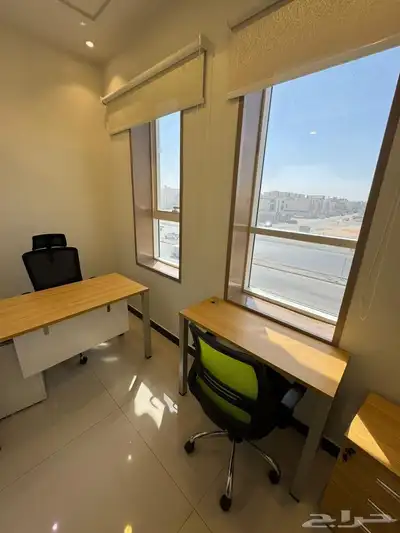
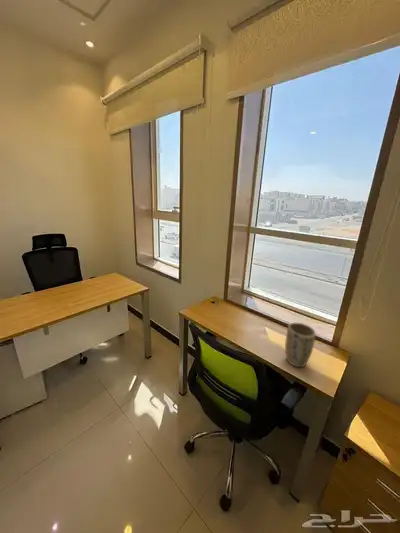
+ plant pot (298, 345)
